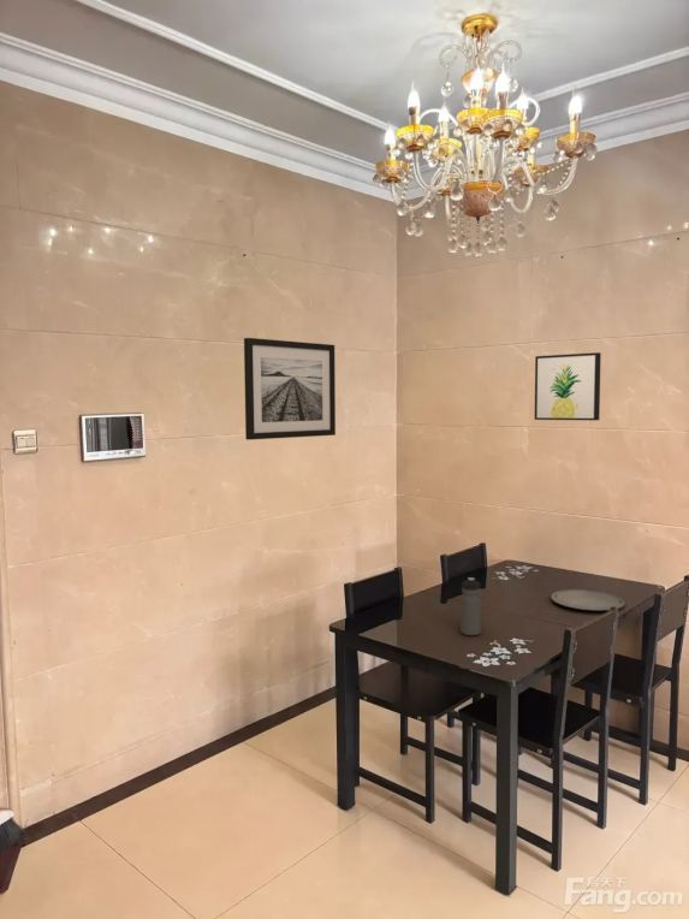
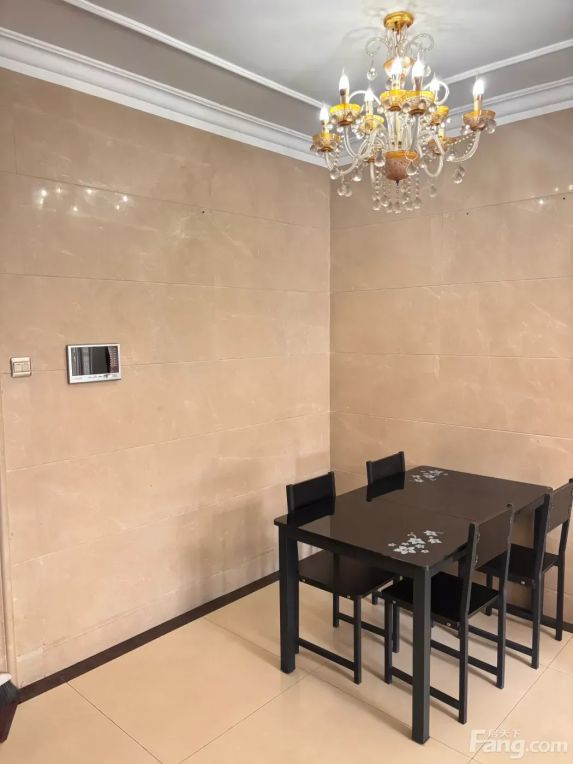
- wall art (566, 387)
- wall art (292, 390)
- plate (587, 600)
- water bottle (470, 605)
